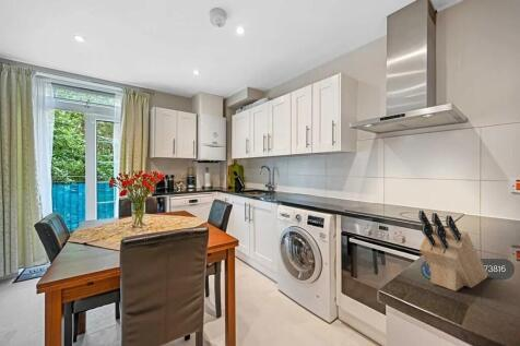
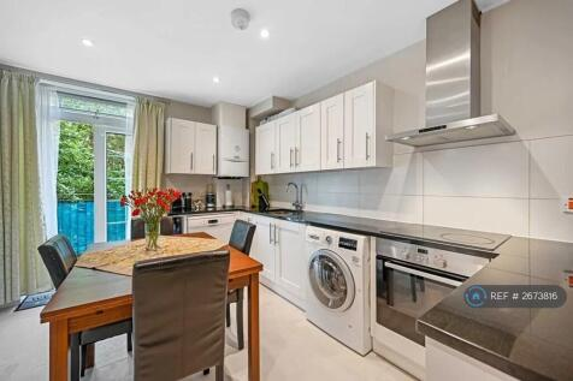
- knife block (451, 244)
